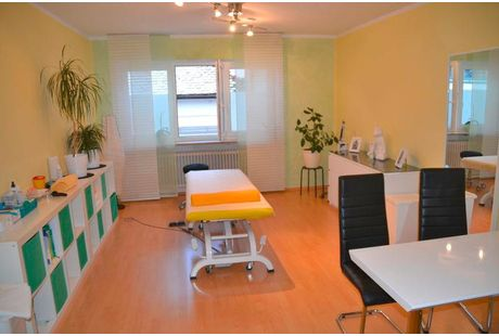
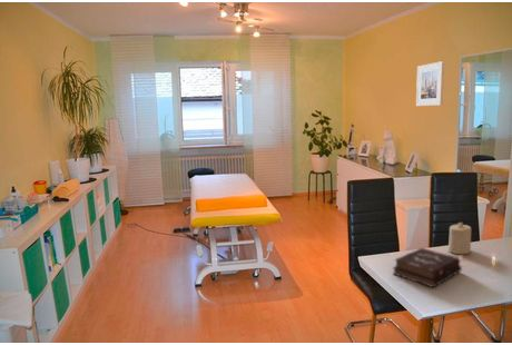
+ hardback book (426, 265)
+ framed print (429, 85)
+ candle (460, 236)
